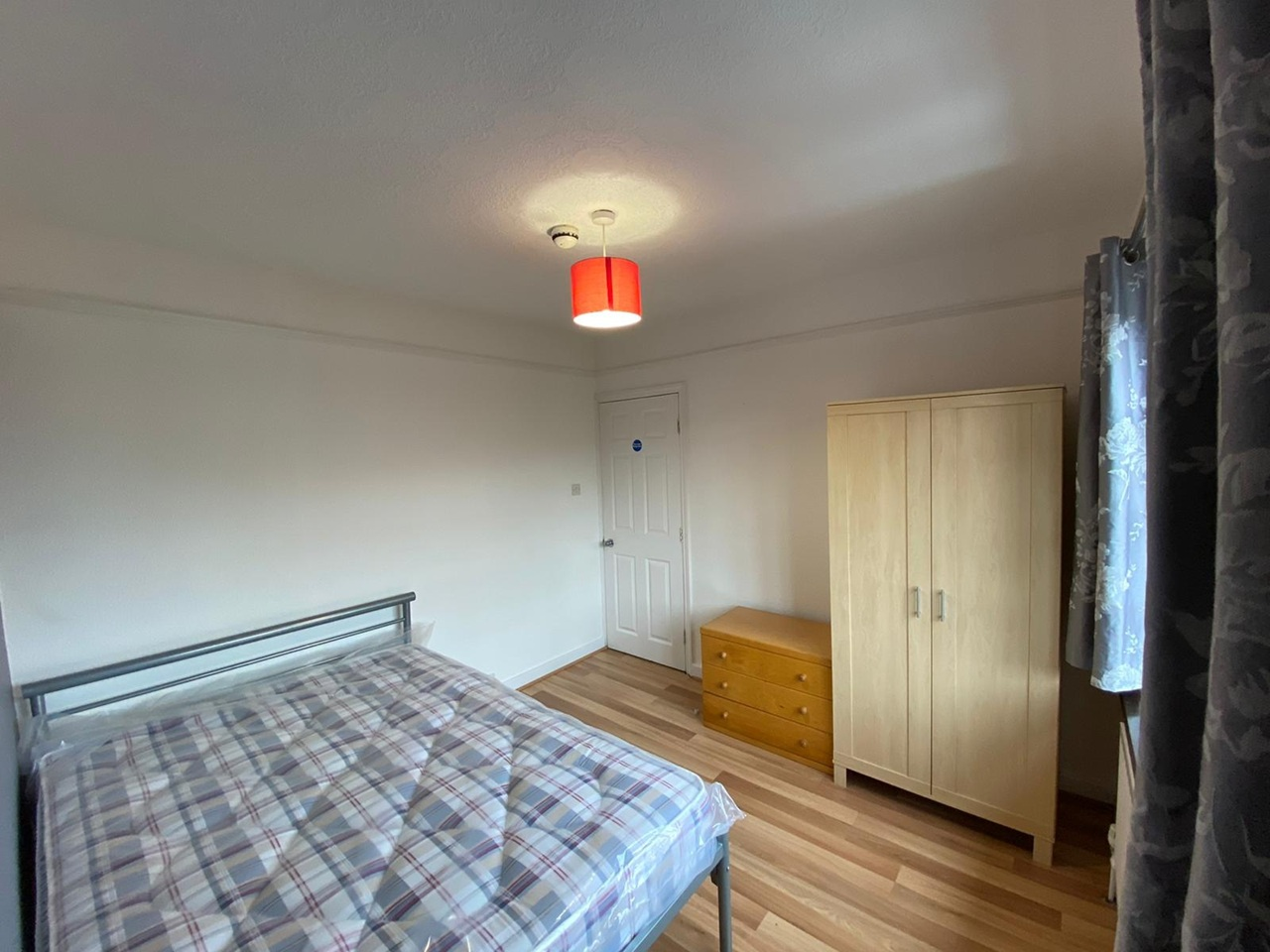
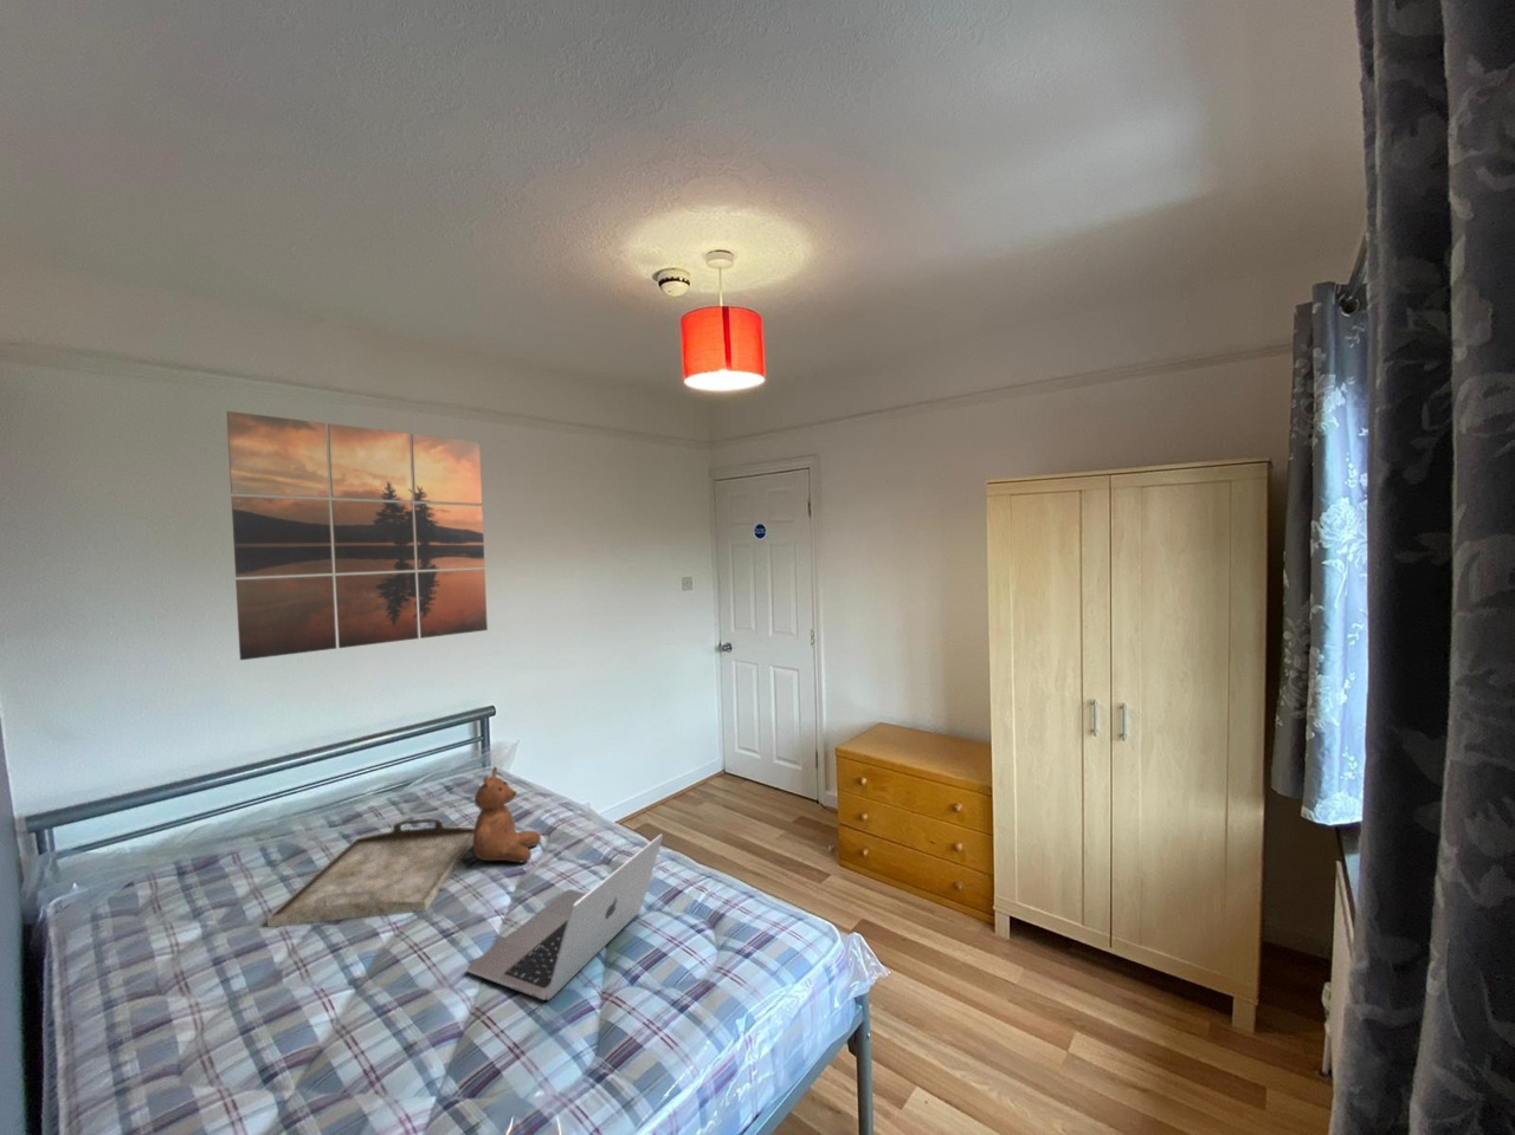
+ serving tray (387, 863)
+ teddy bear (506, 812)
+ laptop (570, 899)
+ wall art (376, 535)
